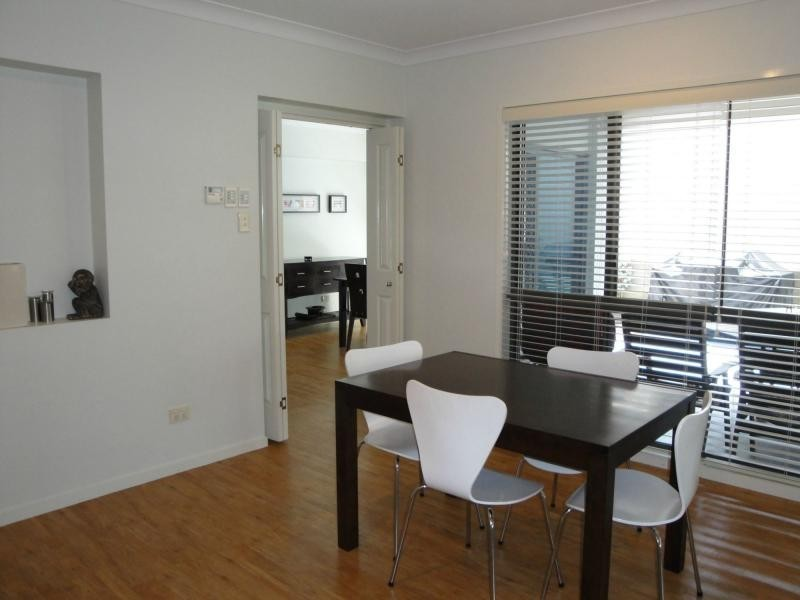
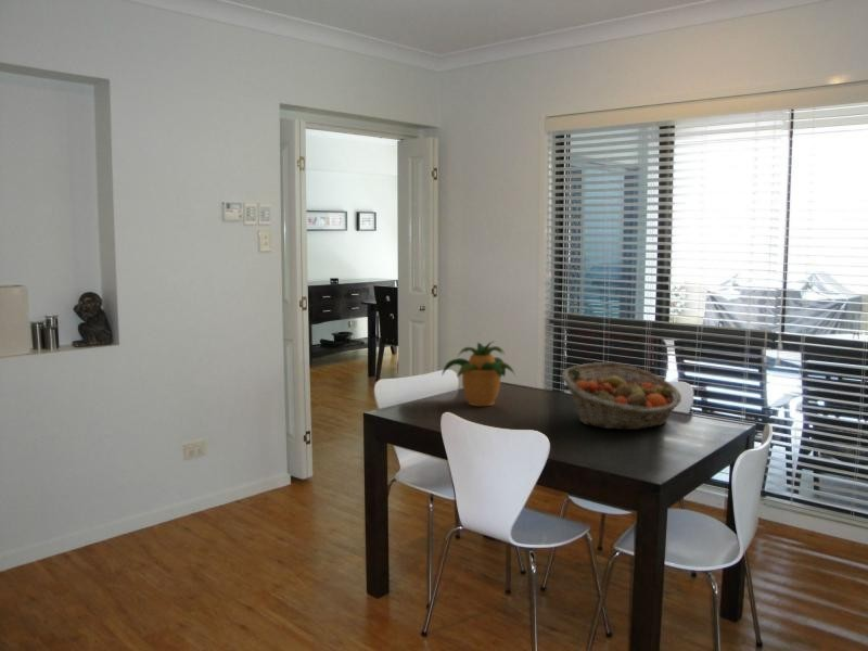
+ potted plant (483, 372)
+ fruit basket (621, 394)
